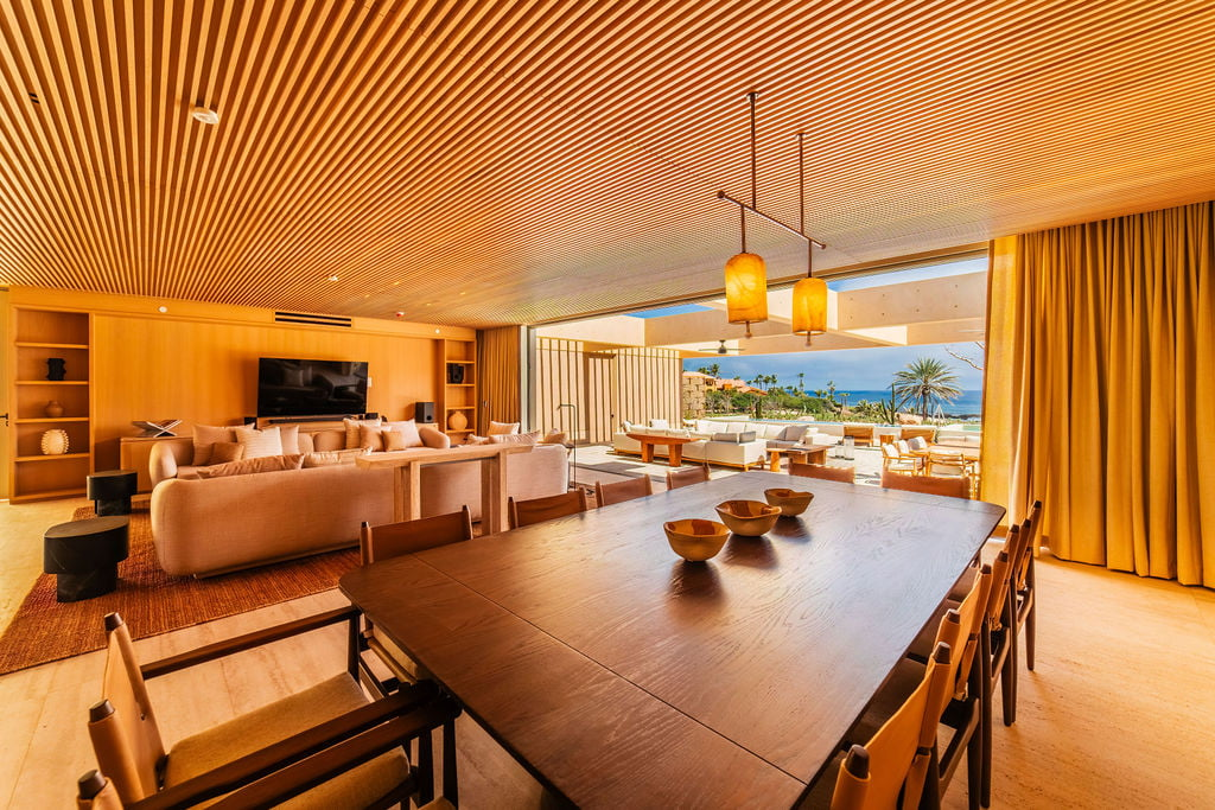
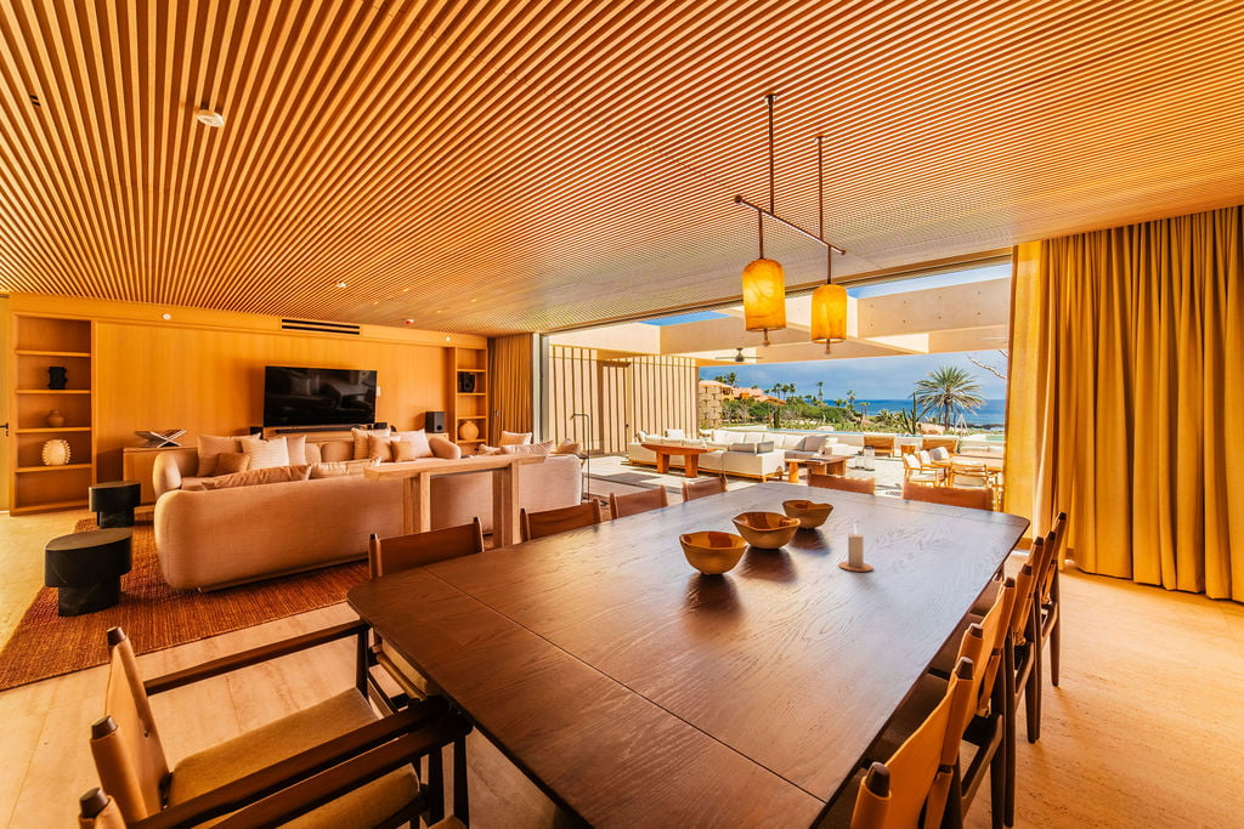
+ candle (855, 544)
